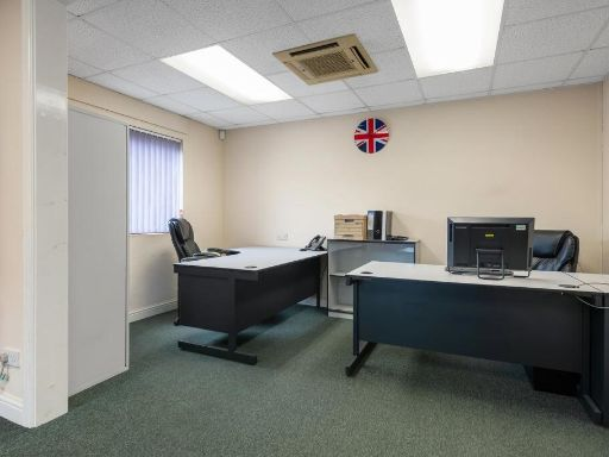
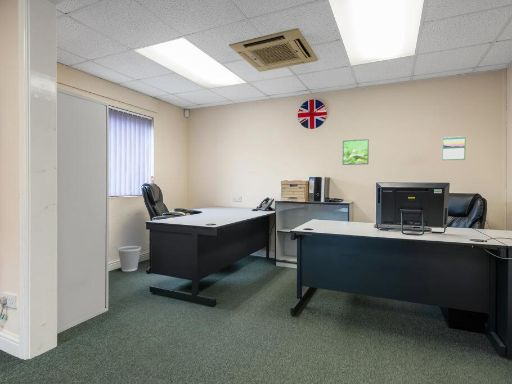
+ calendar (453, 148)
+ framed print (355, 152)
+ wastebasket (129, 258)
